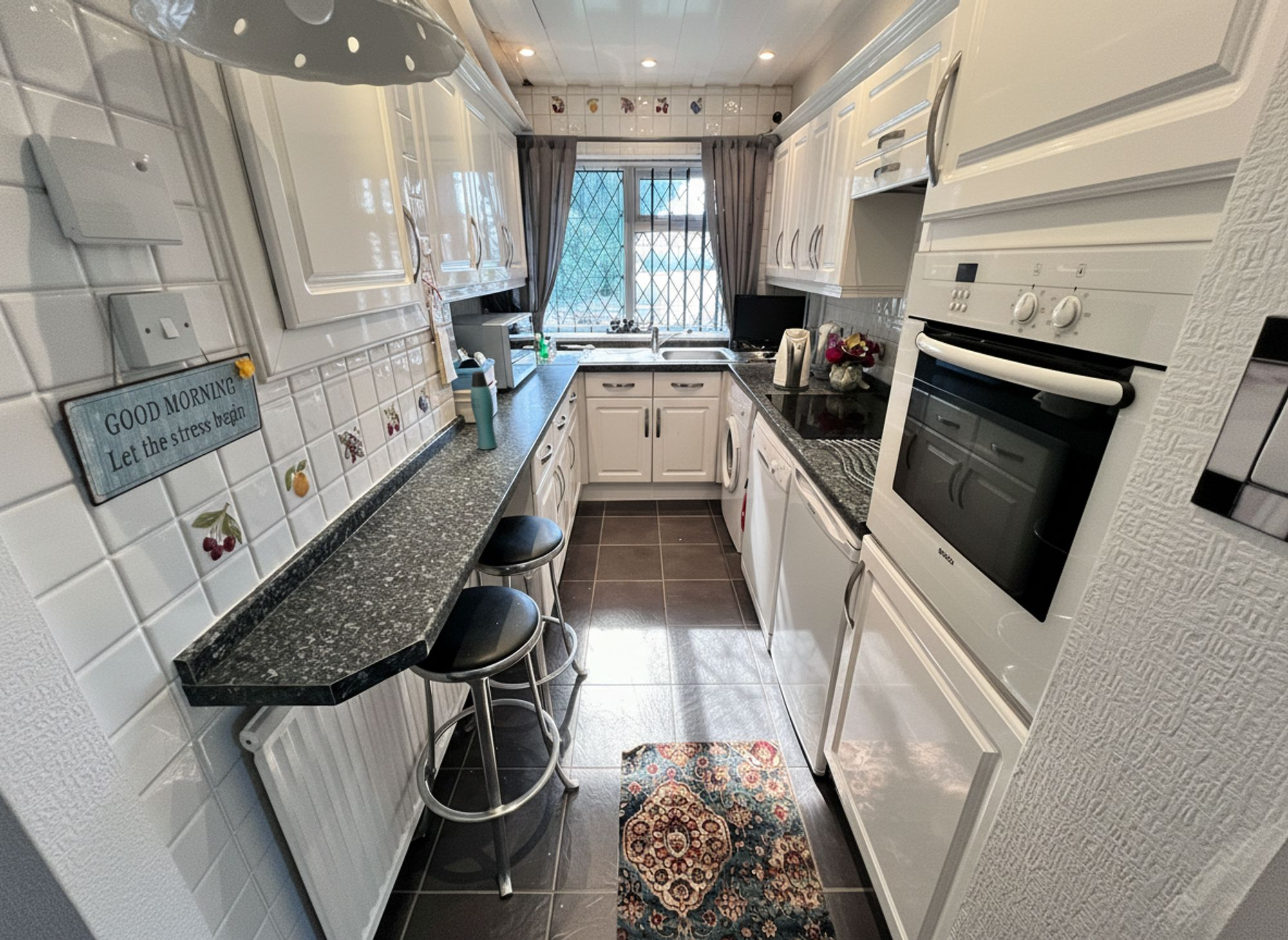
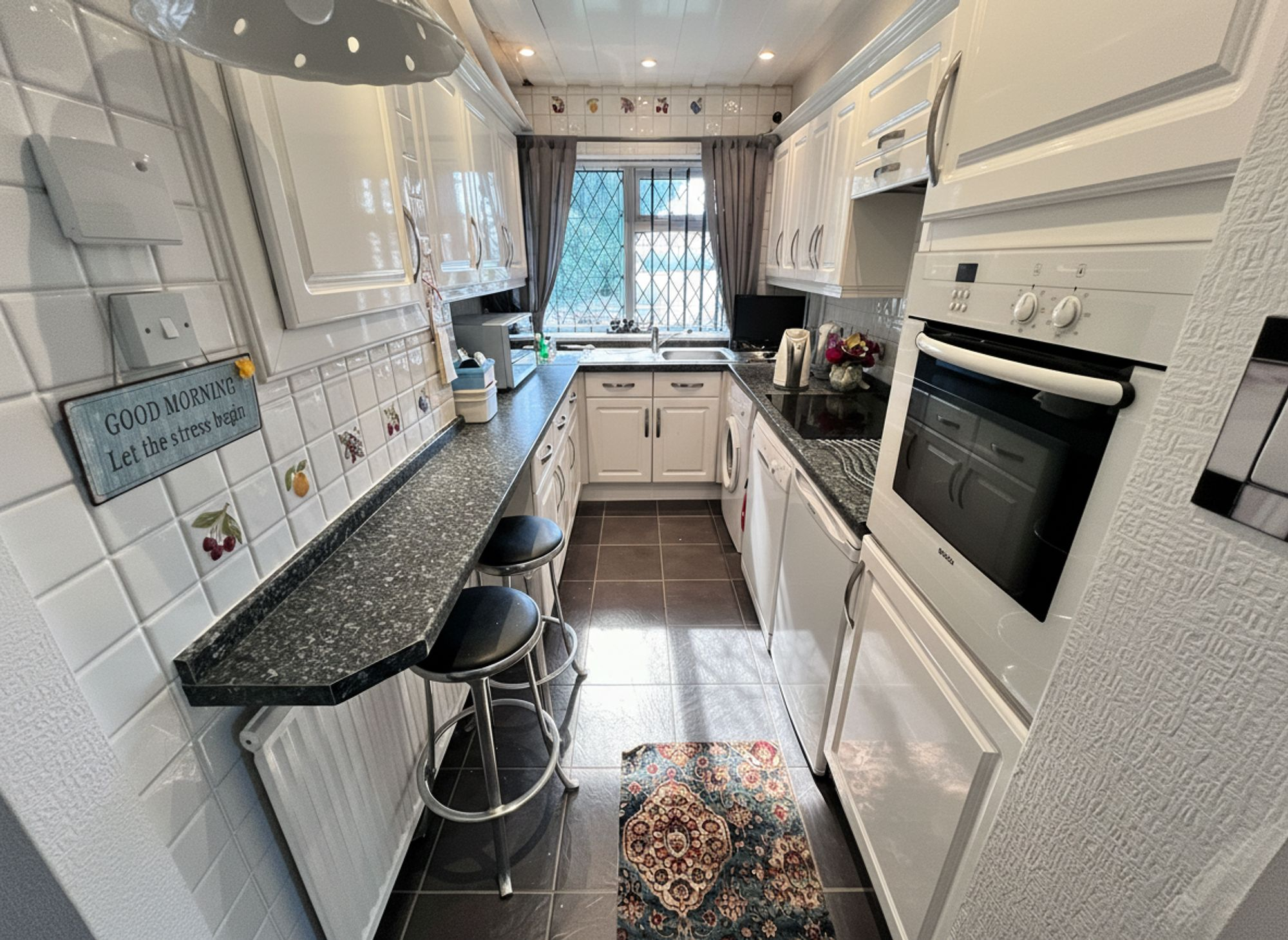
- bottle (483, 410)
